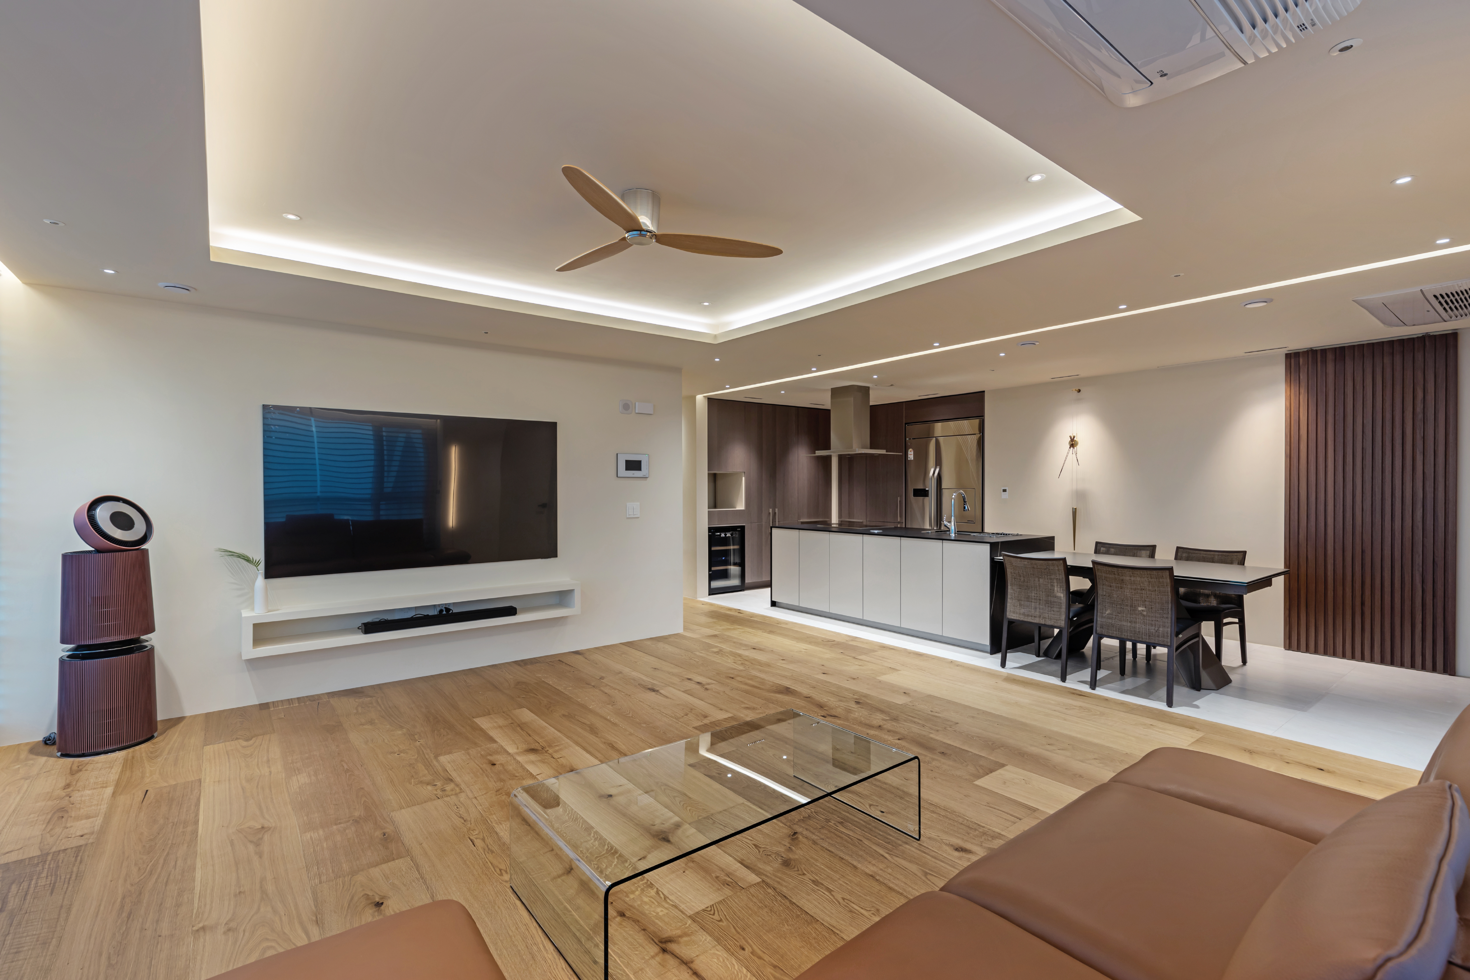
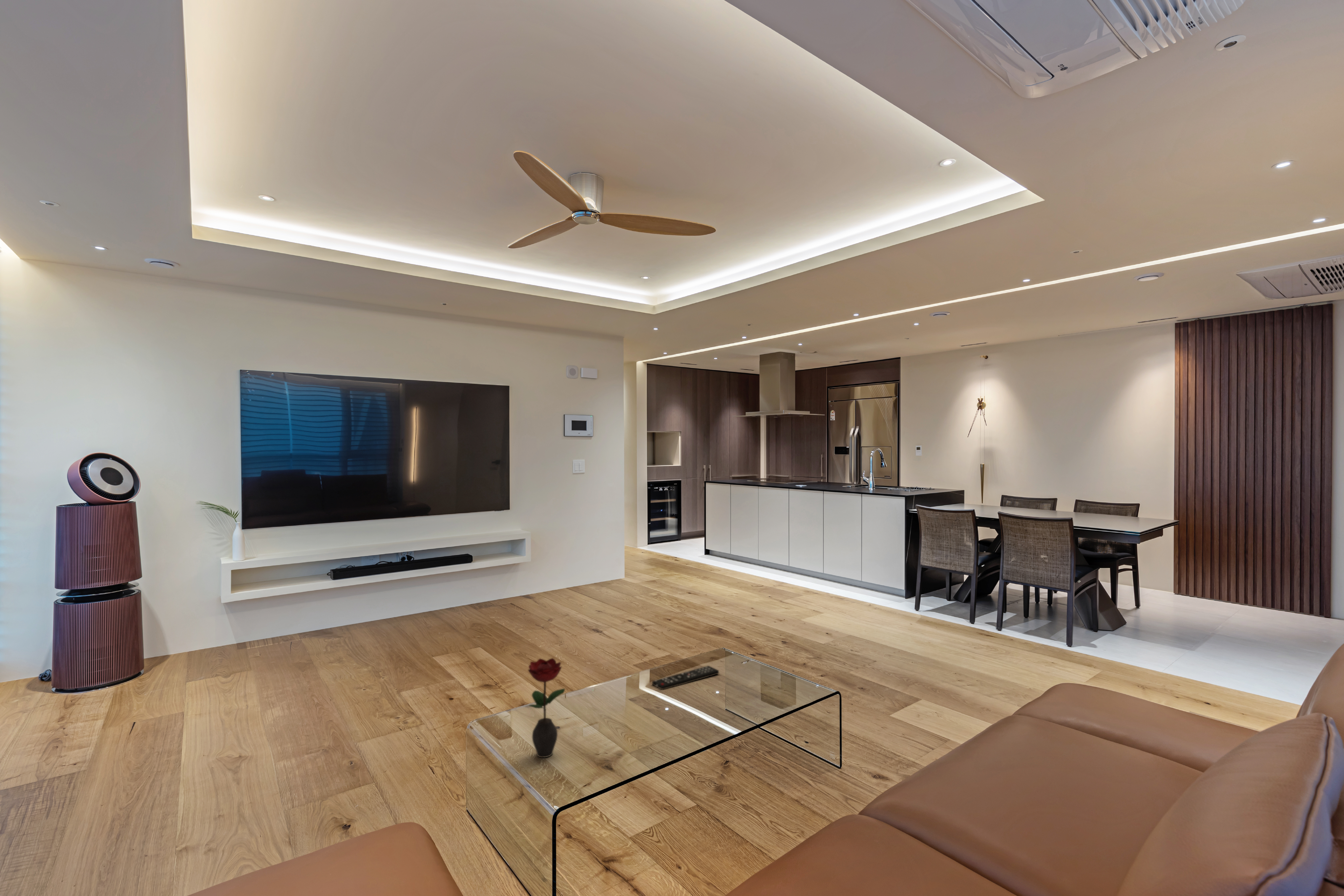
+ decorative flower (542, 708)
+ remote control (686, 677)
